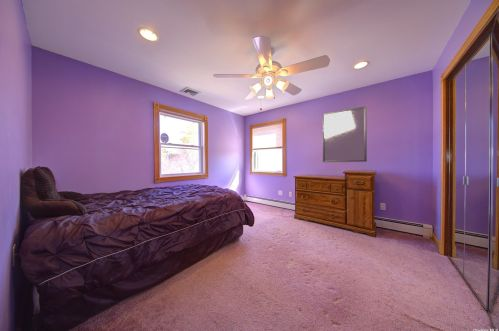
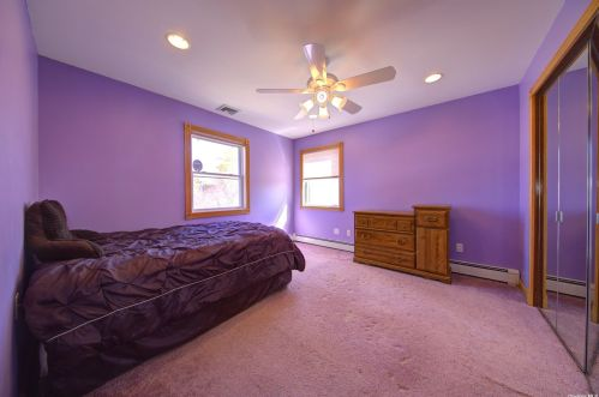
- home mirror (343, 136)
